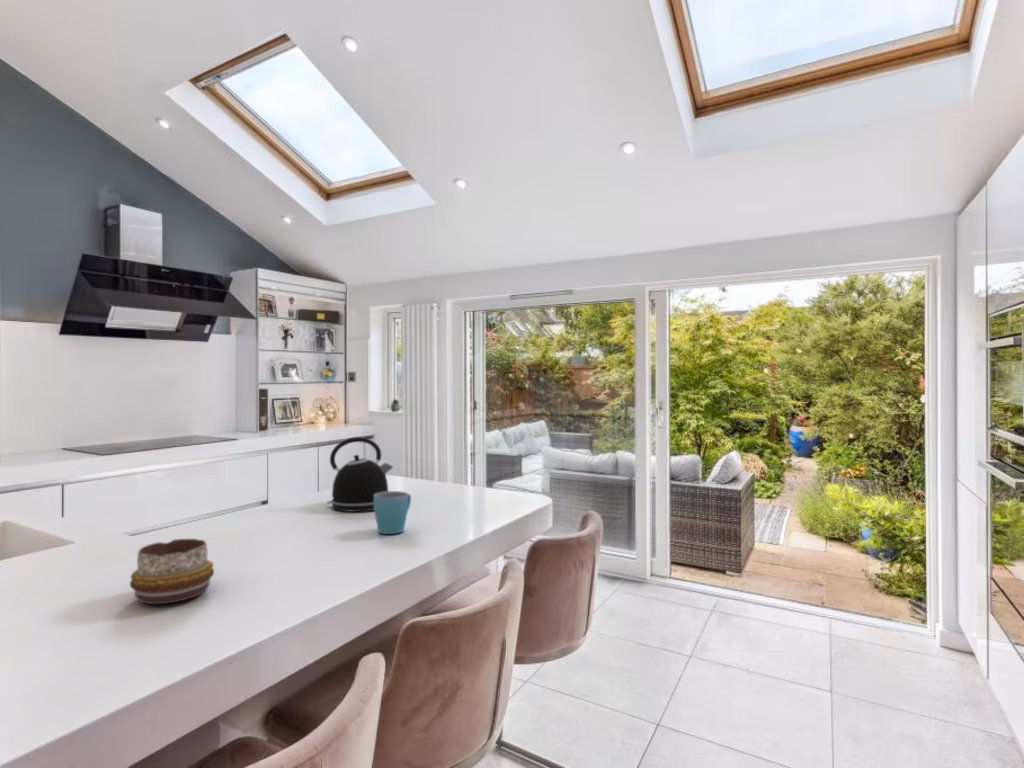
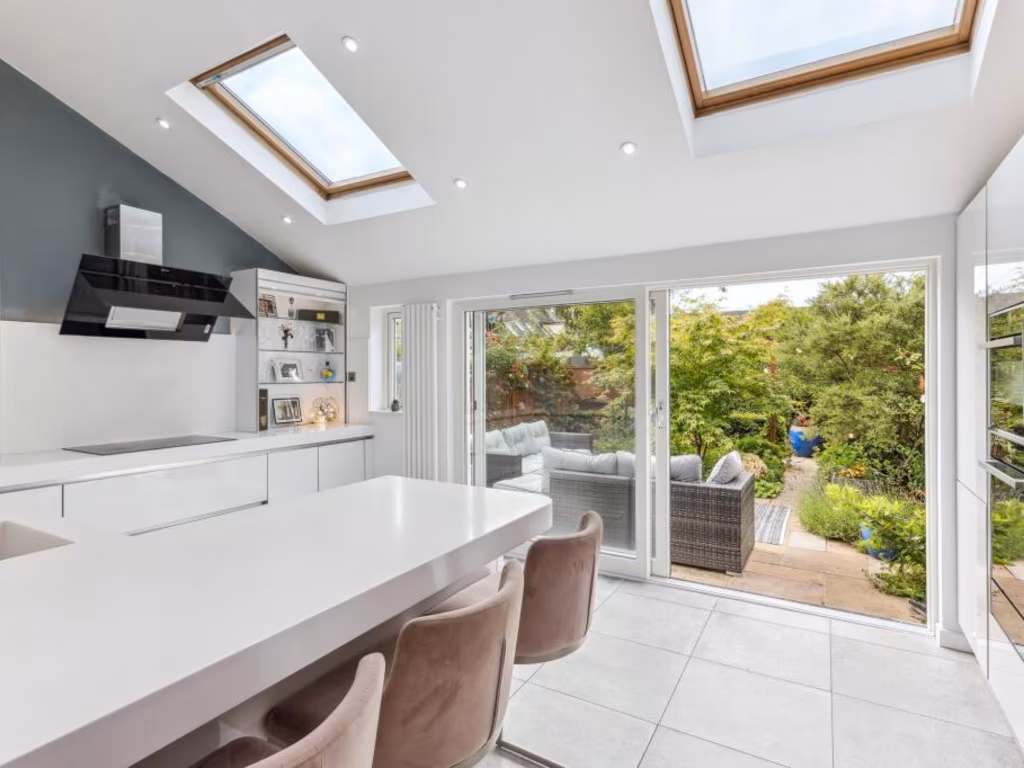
- mug (395, 511)
- decorative bowl (173, 570)
- kettle (360, 471)
